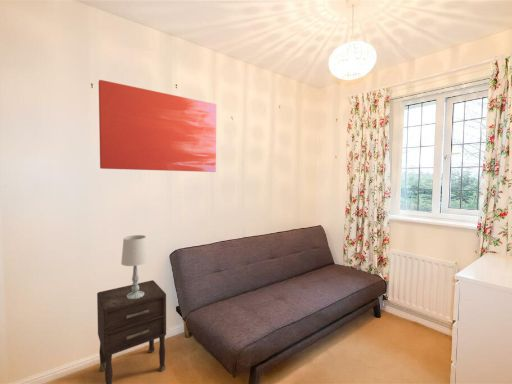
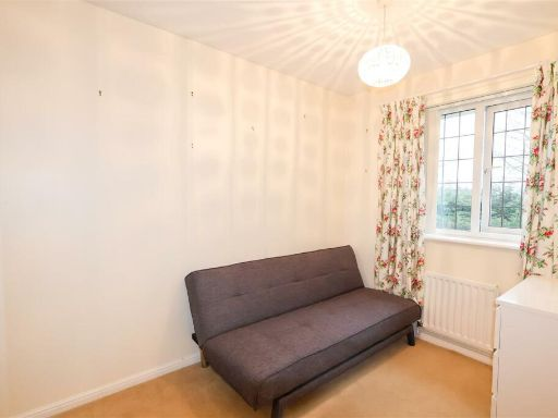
- wall art (165, 132)
- nightstand (132, 331)
- table lamp (135, 266)
